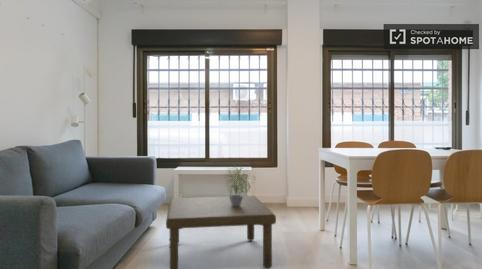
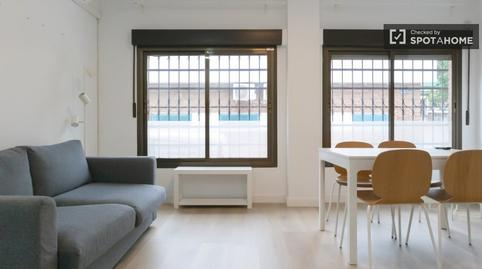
- potted plant (239, 183)
- coffee table (217, 226)
